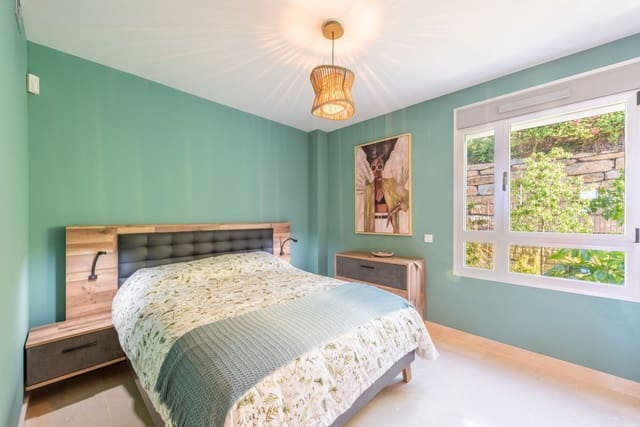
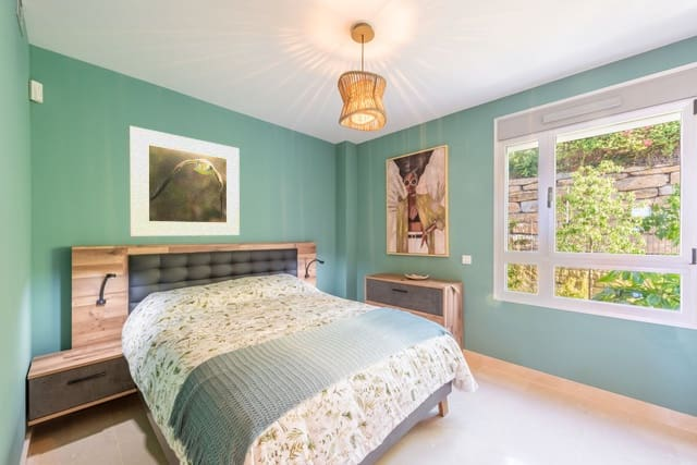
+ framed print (191, 186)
